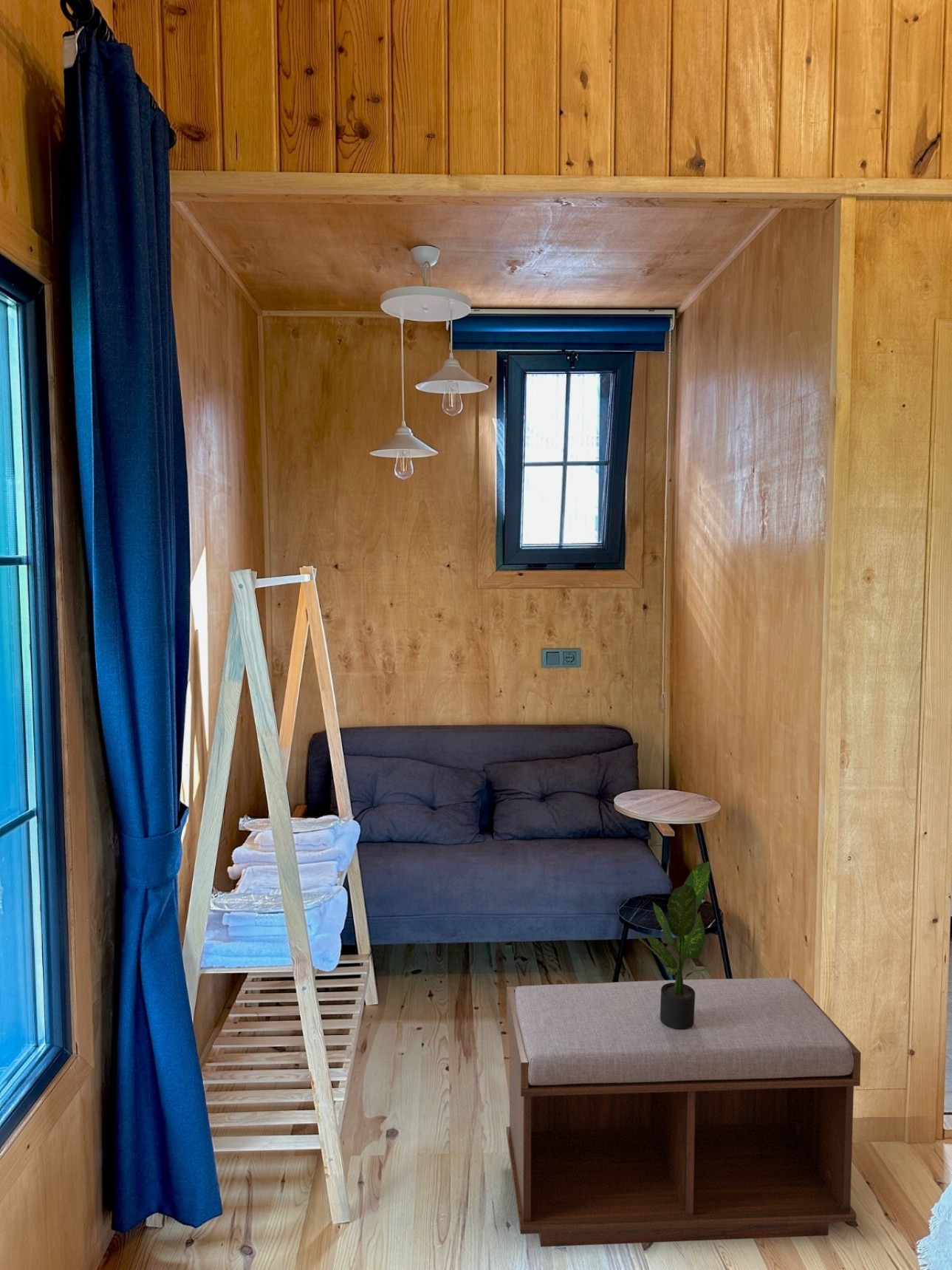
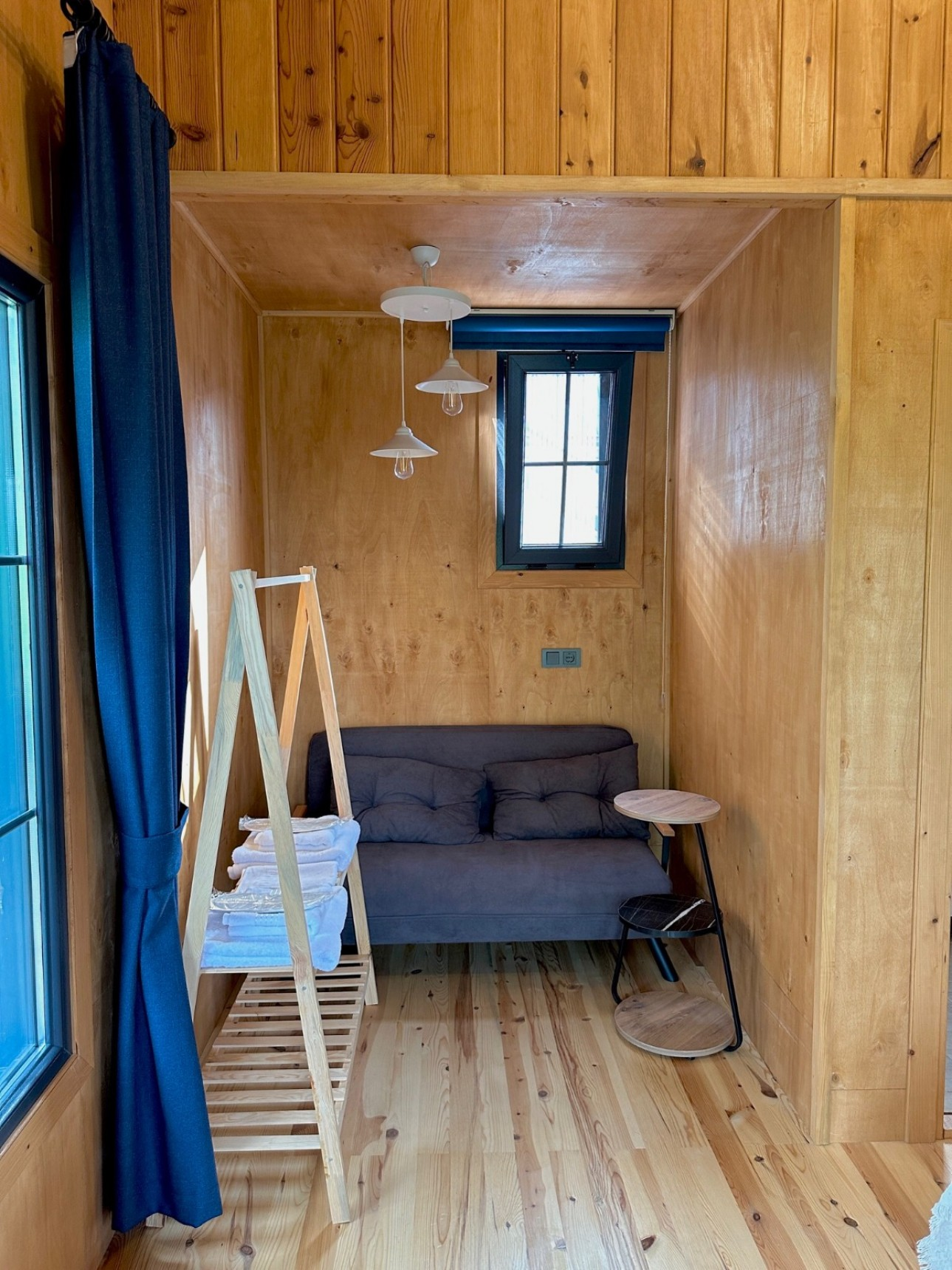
- potted plant (680, 940)
- bench (670, 1102)
